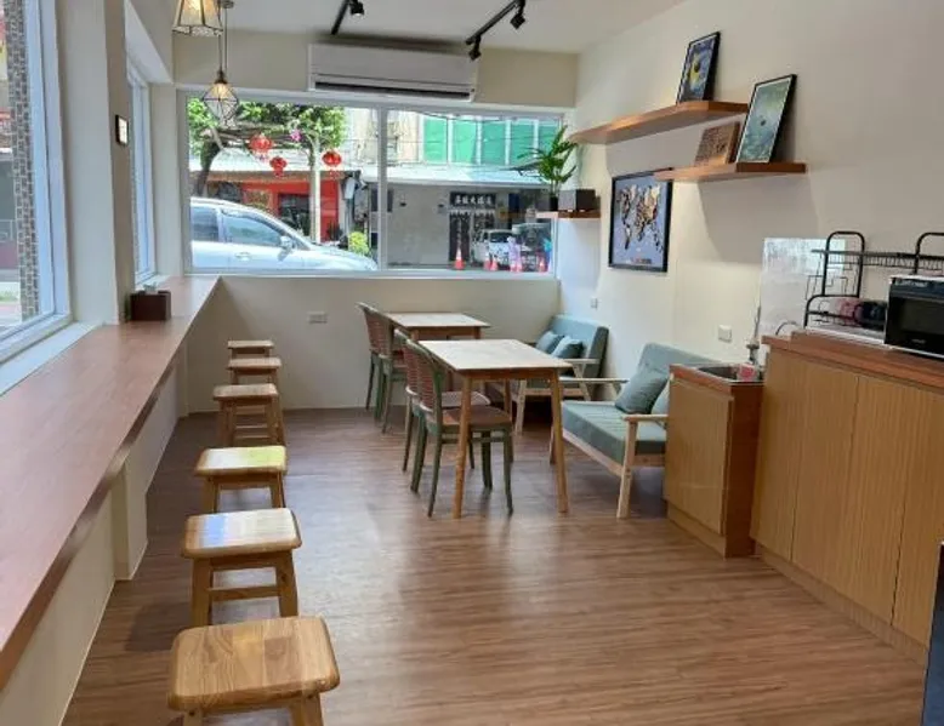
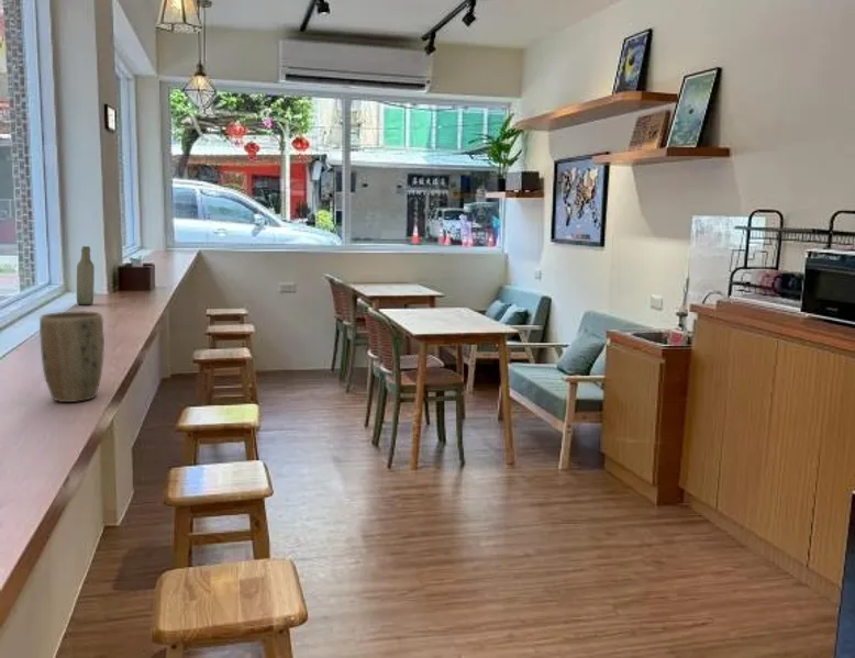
+ plant pot (73, 356)
+ bottle (85, 275)
